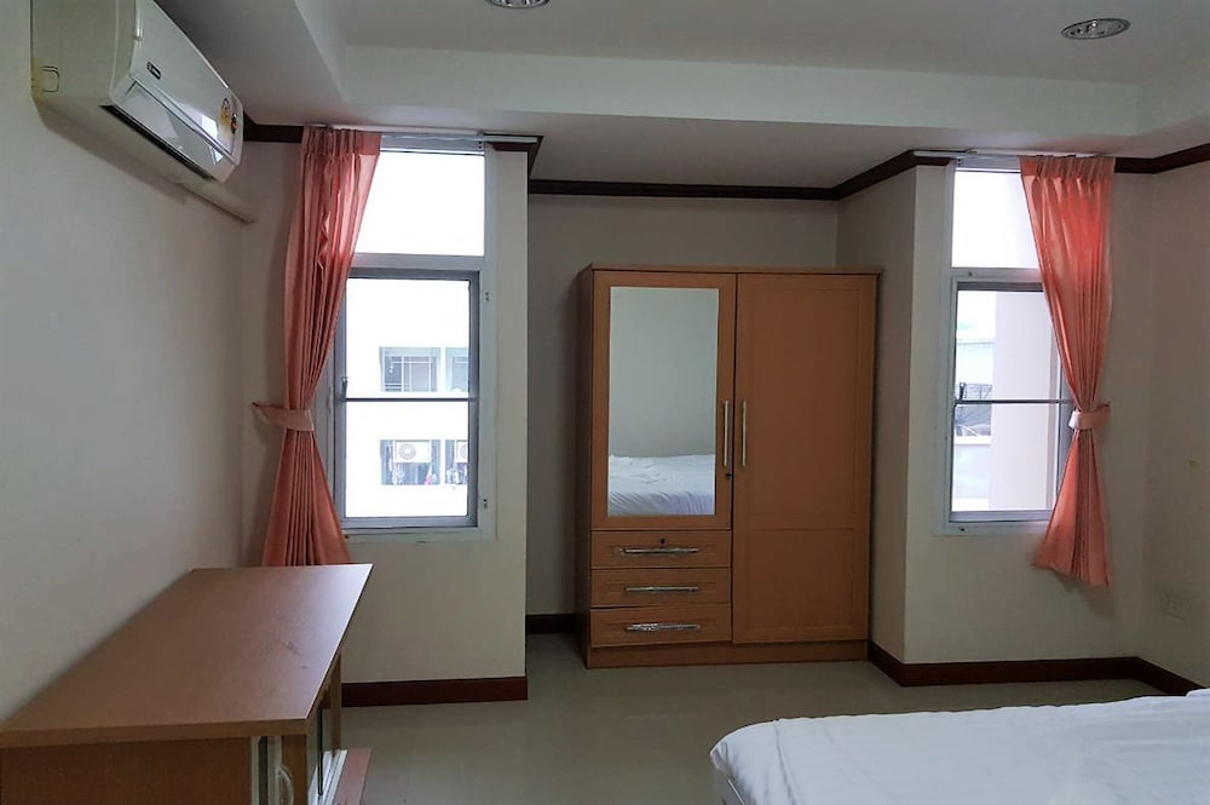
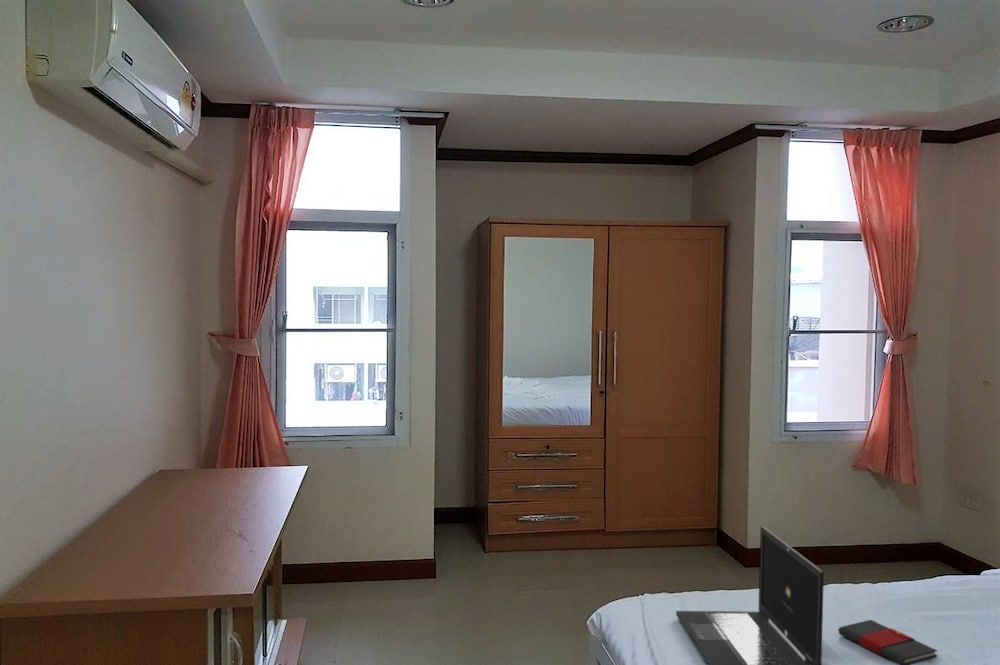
+ laptop (742, 611)
+ book (886, 640)
